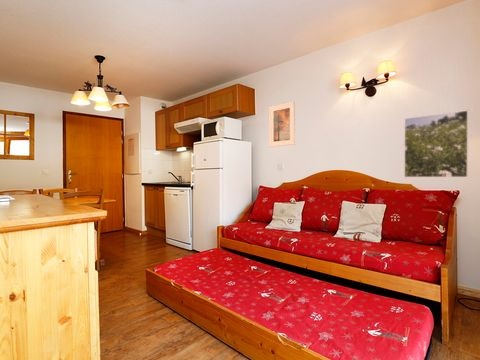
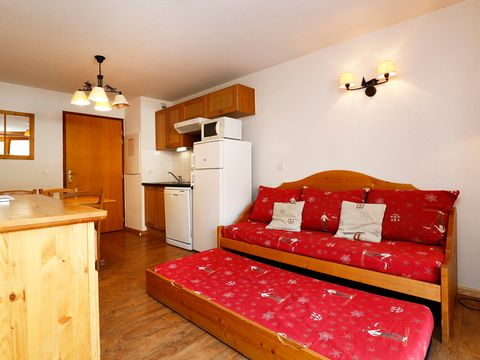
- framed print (281, 125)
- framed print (434, 146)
